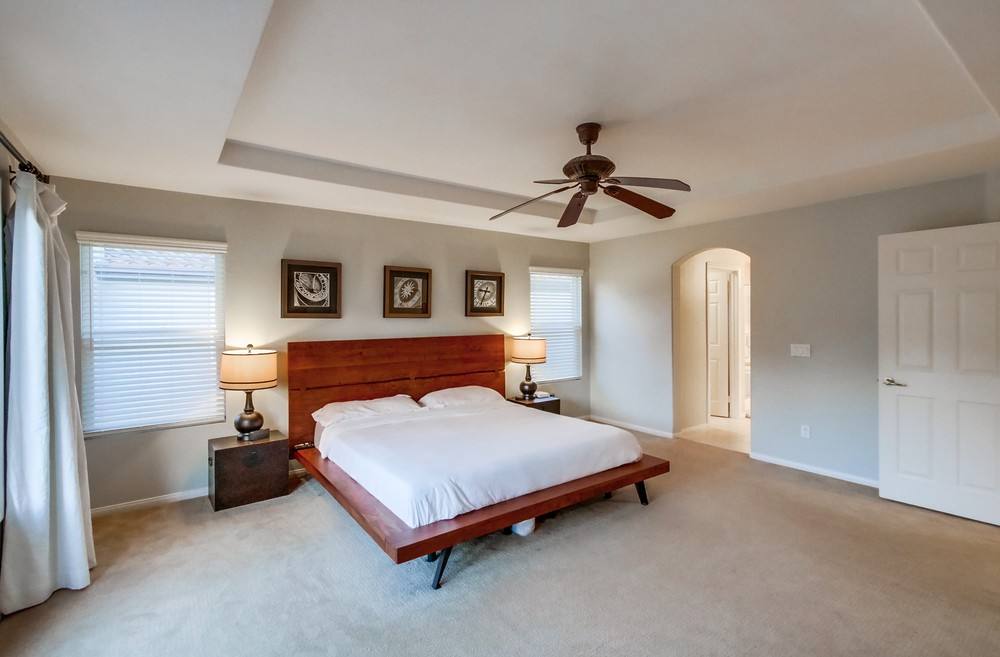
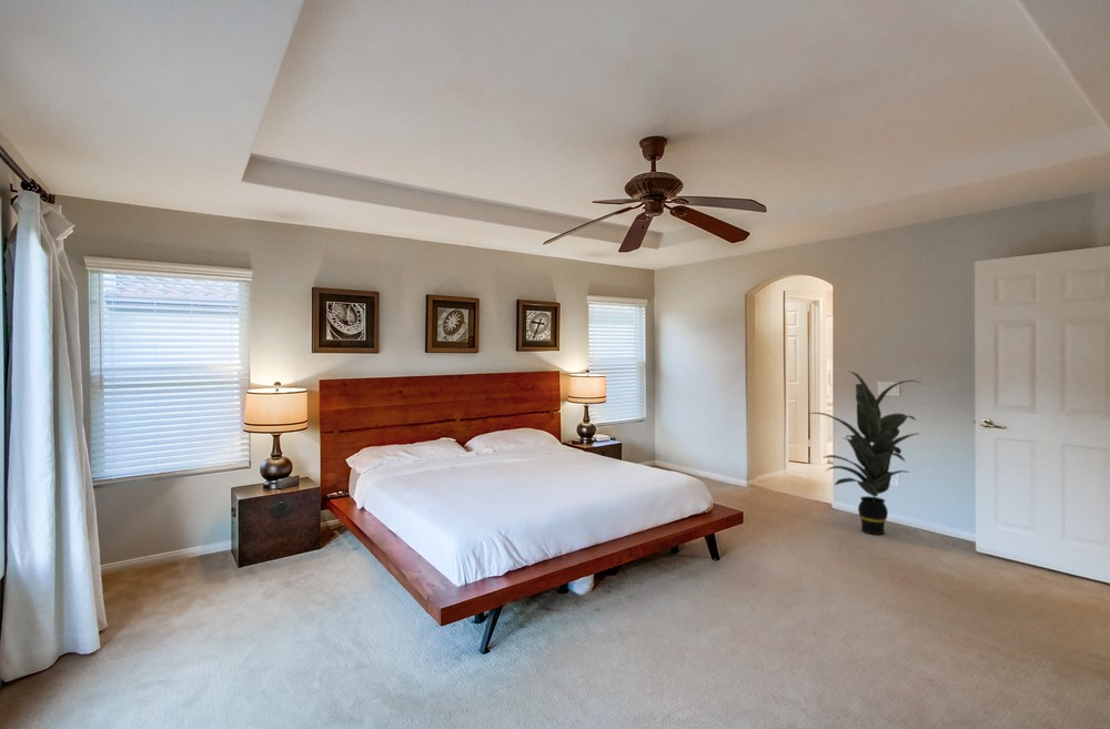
+ indoor plant (868, 449)
